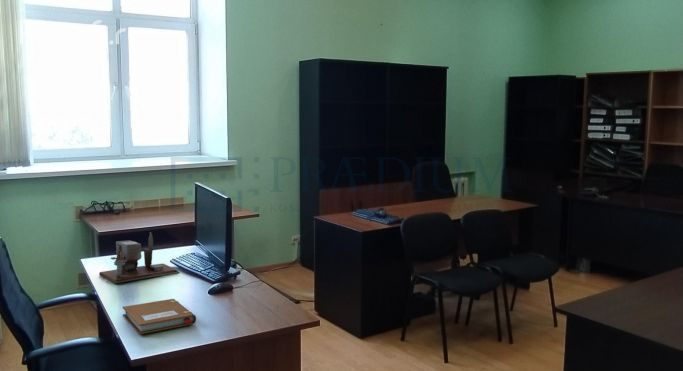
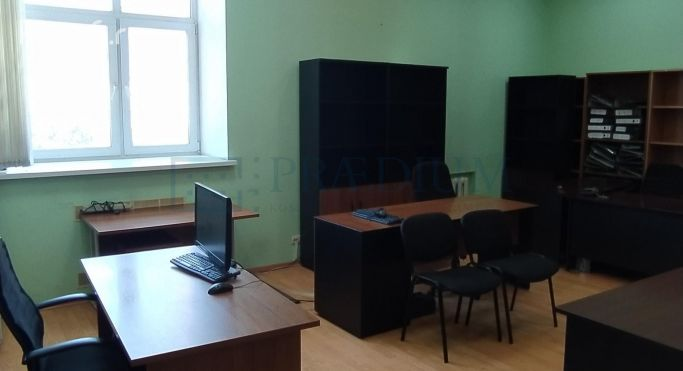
- notebook (159, 315)
- desk organizer (138, 252)
